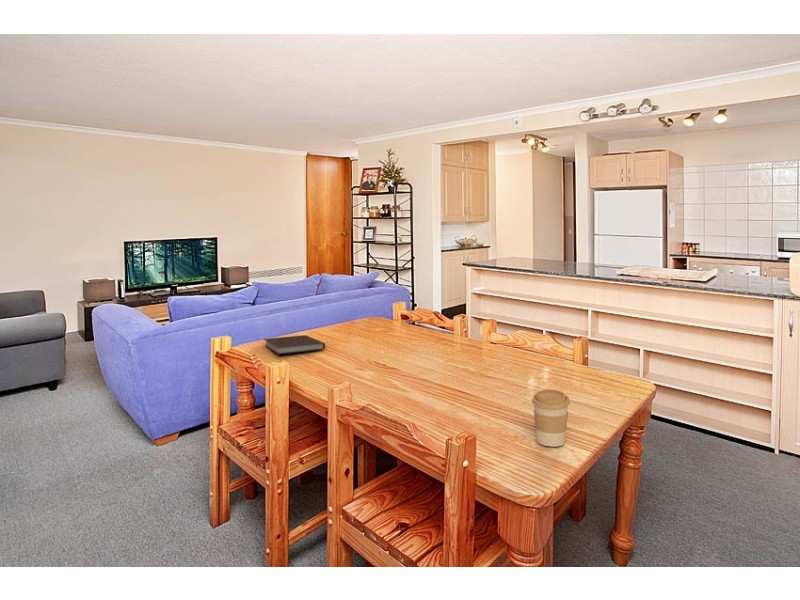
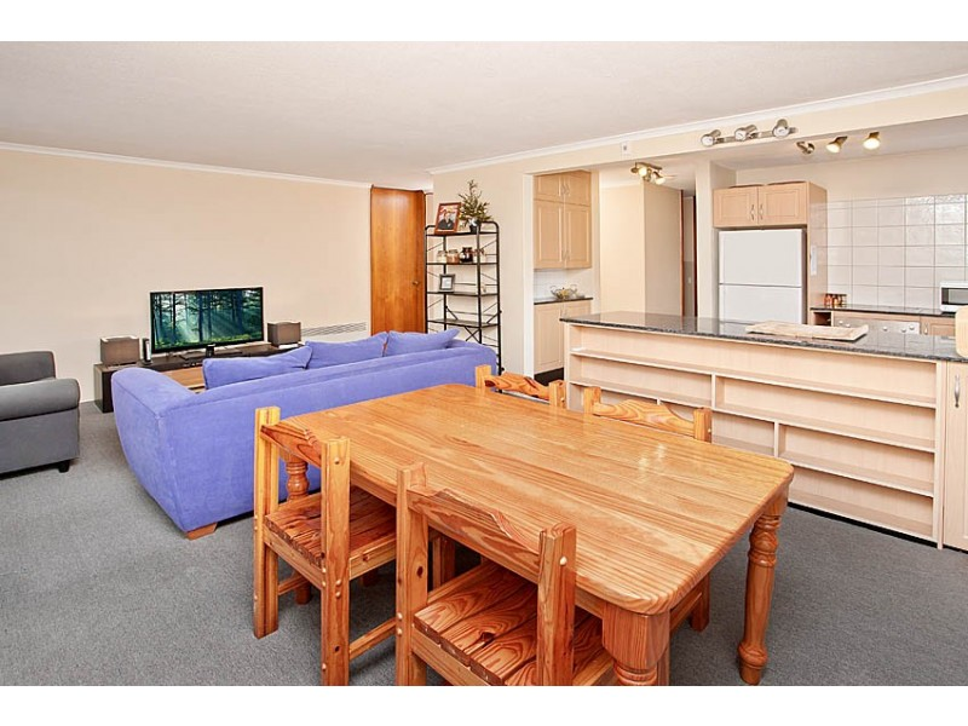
- notebook (293, 344)
- coffee cup (550, 417)
